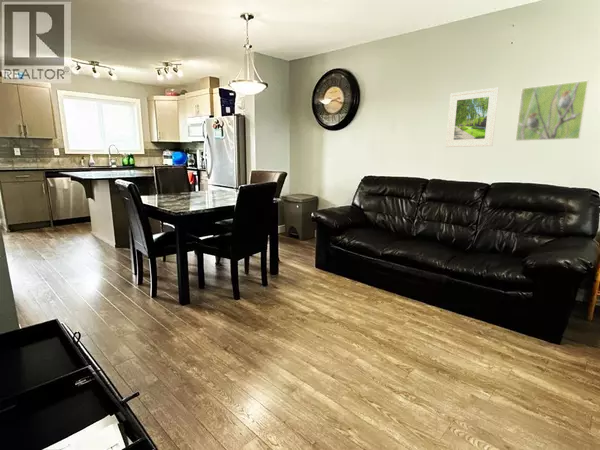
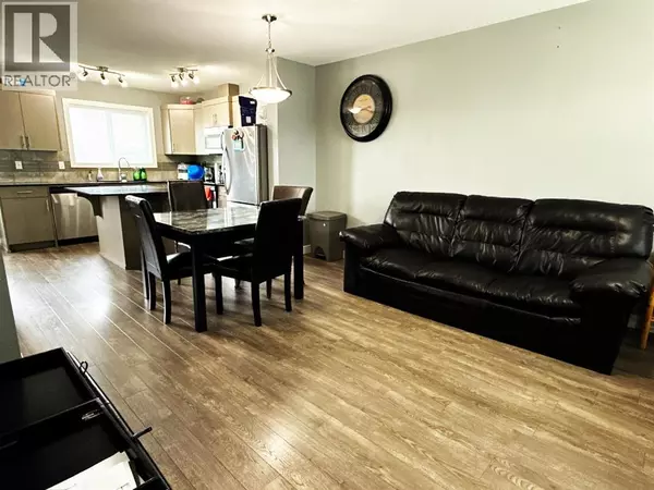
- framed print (549, 112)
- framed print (470, 119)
